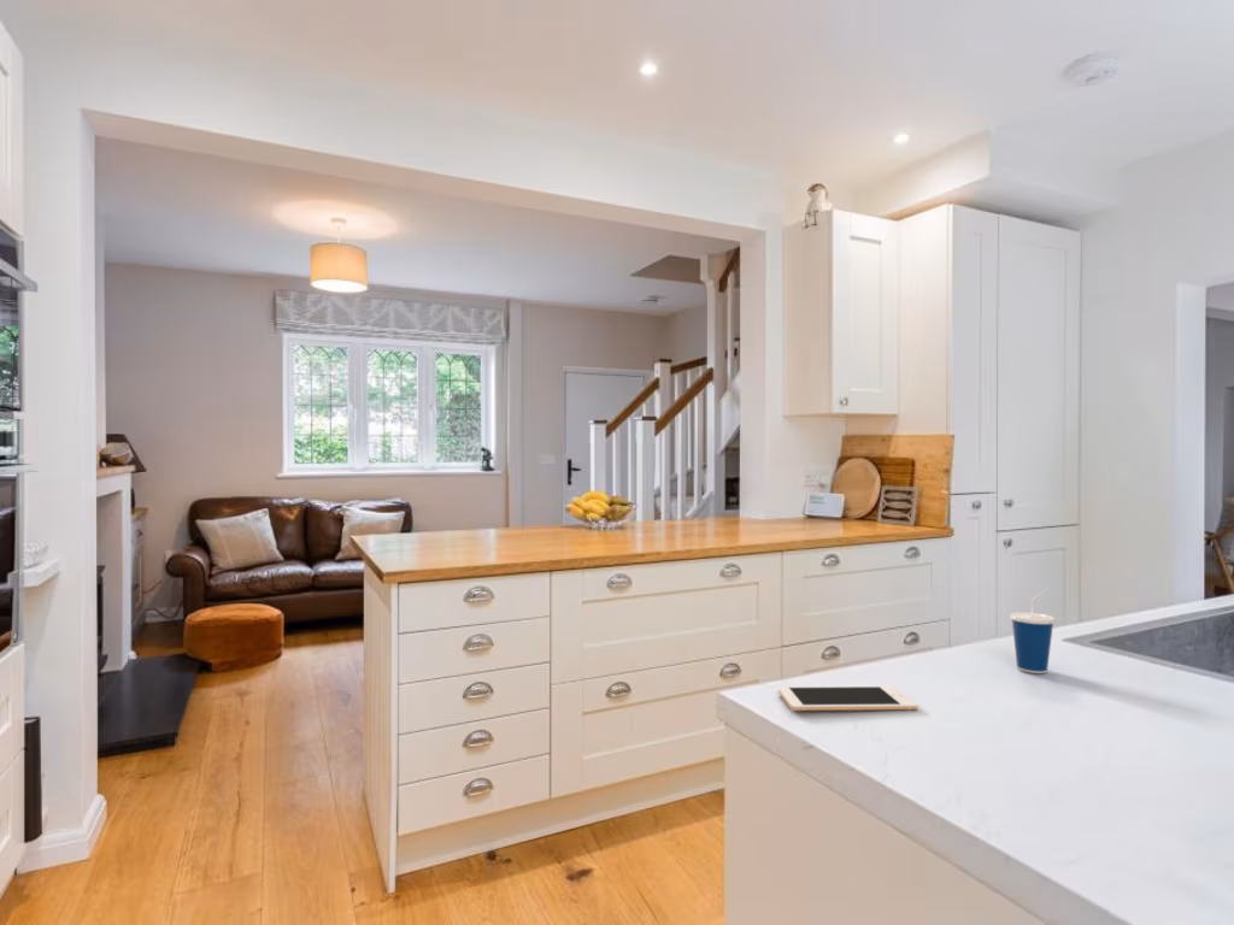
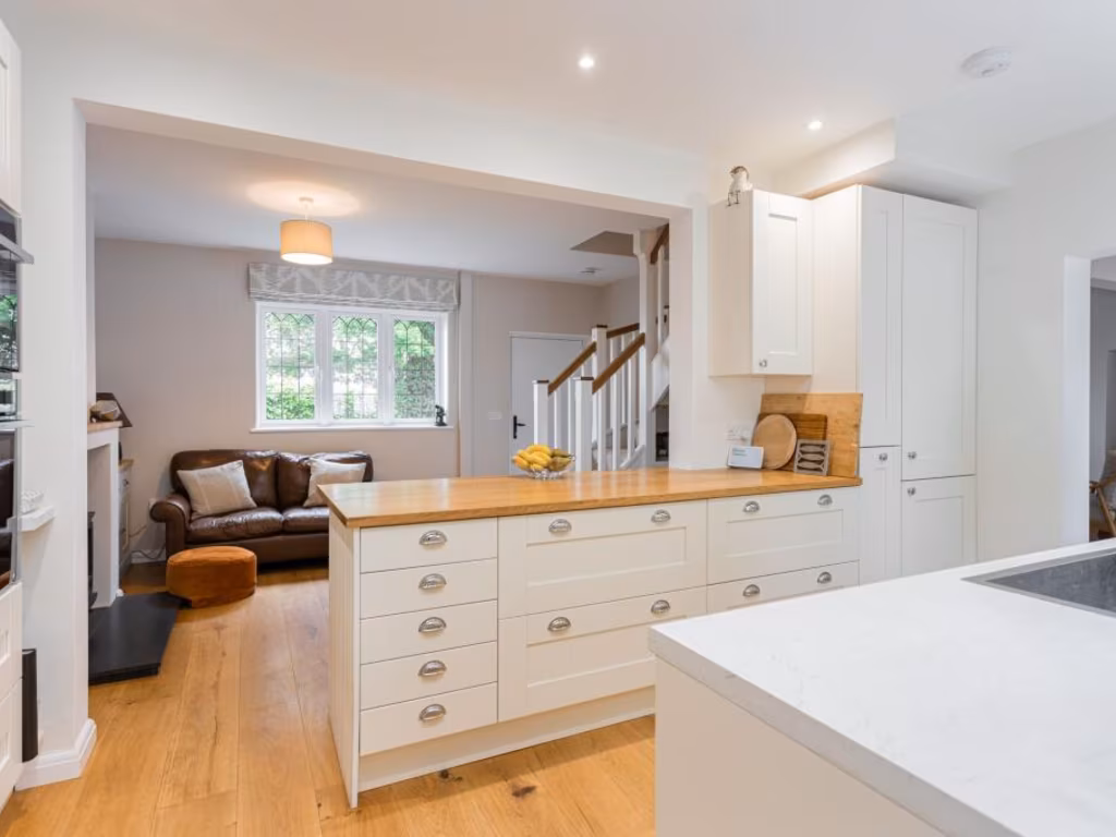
- cup (1032, 628)
- cell phone (845, 697)
